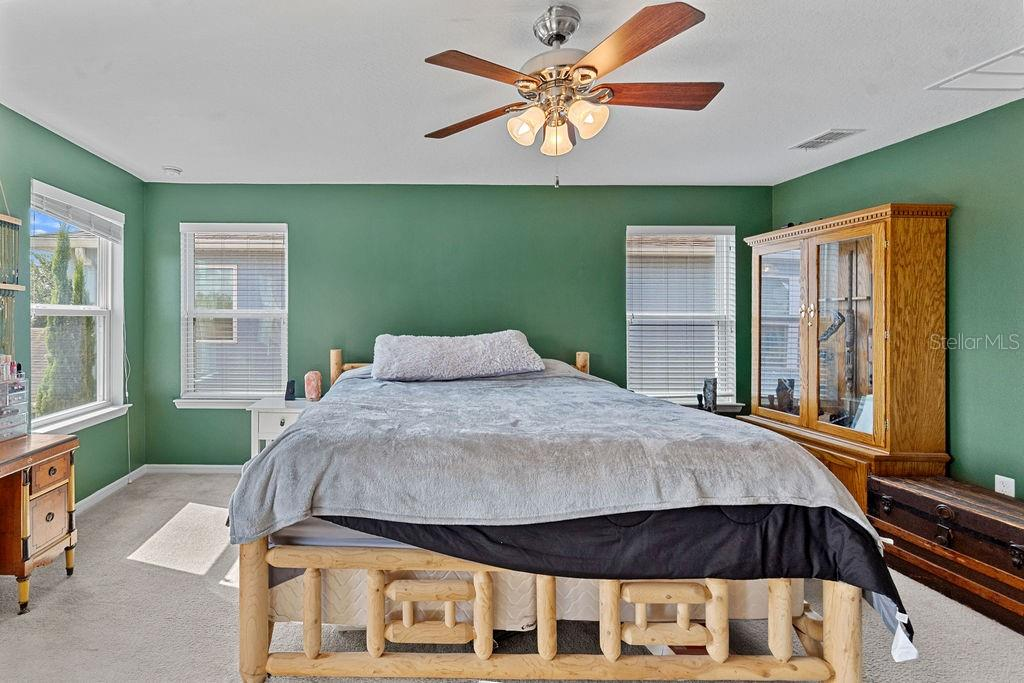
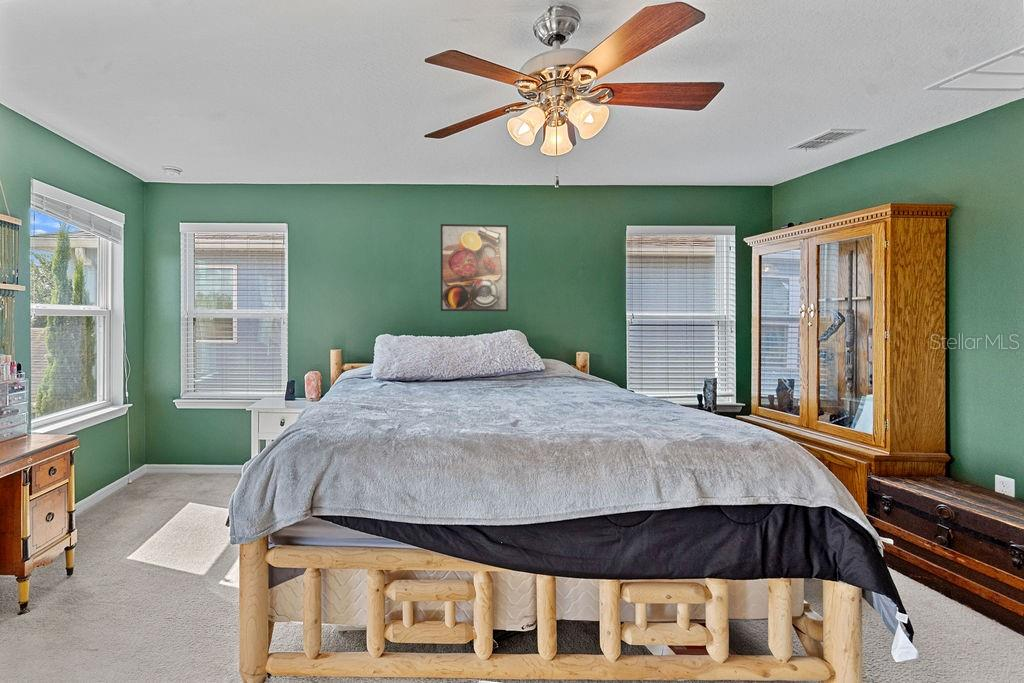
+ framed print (474, 267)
